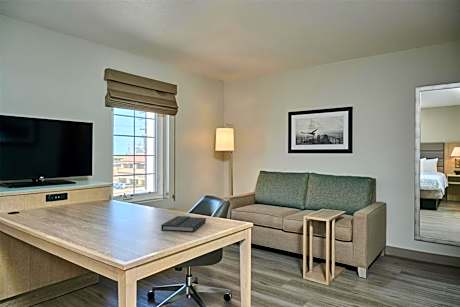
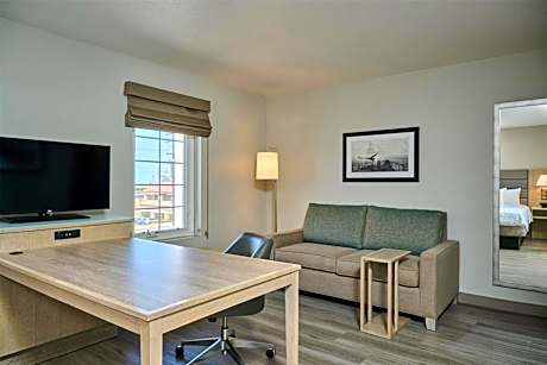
- book (187, 221)
